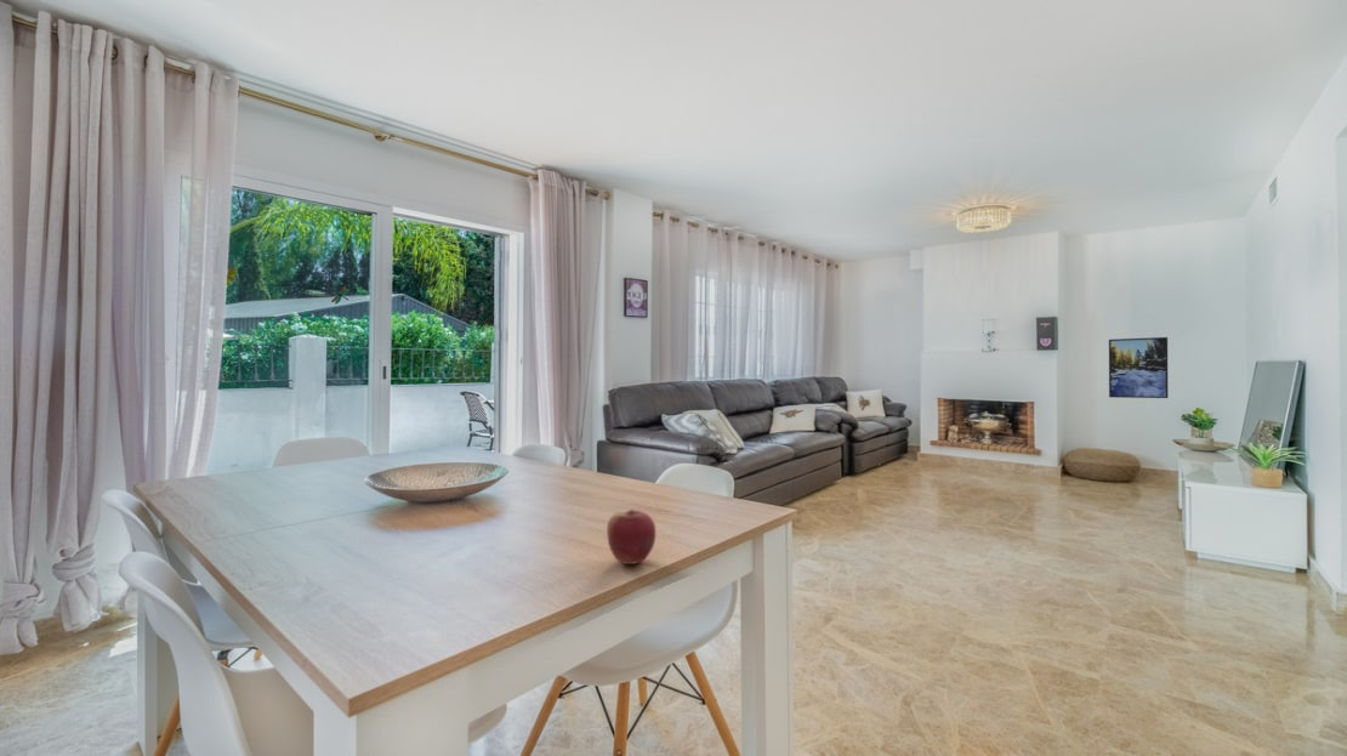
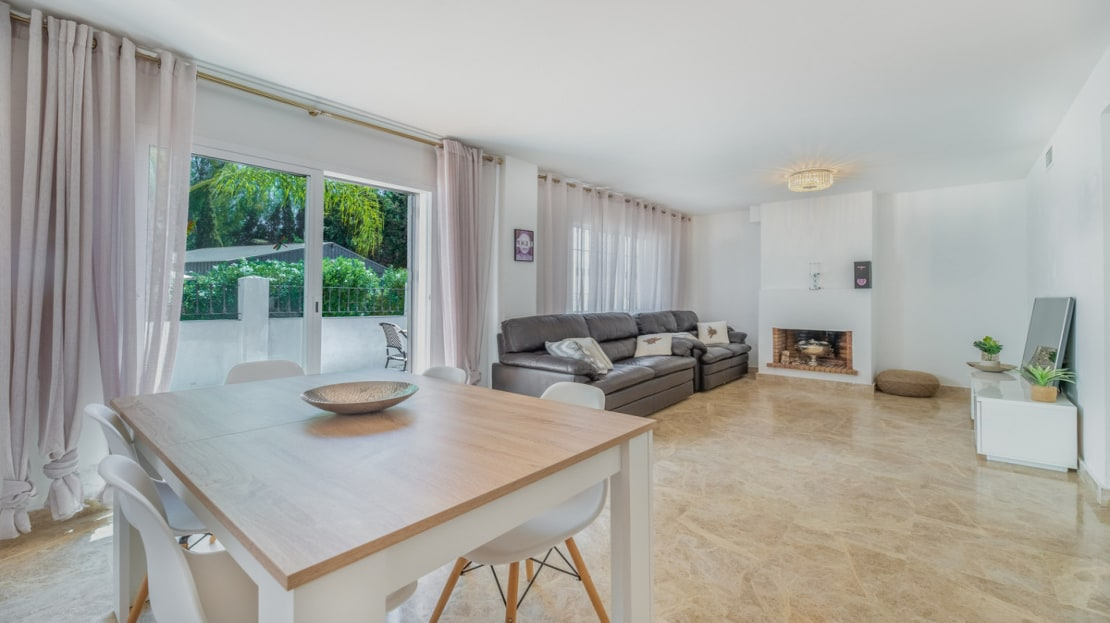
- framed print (1137, 368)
- apple (631, 535)
